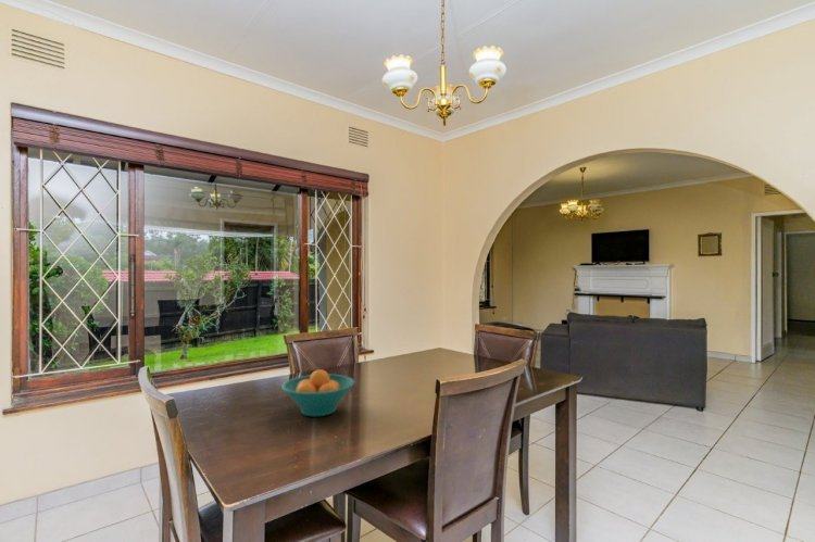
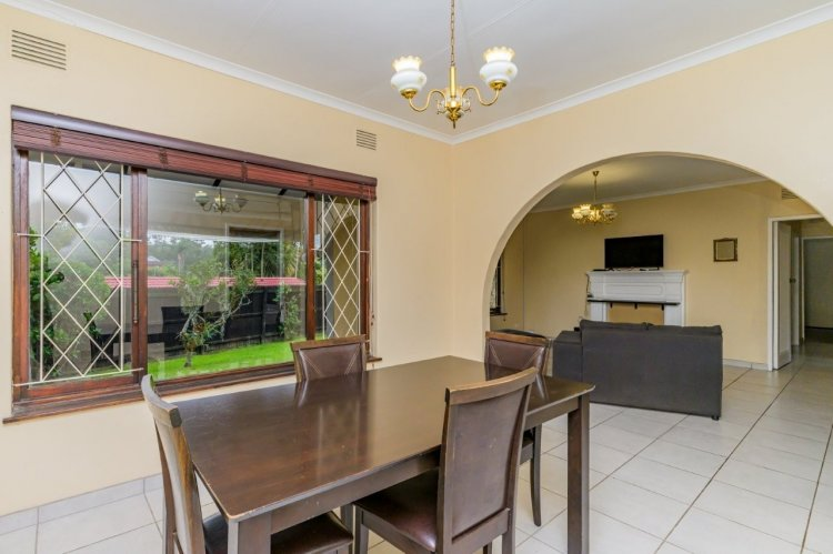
- fruit bowl (318, 390)
